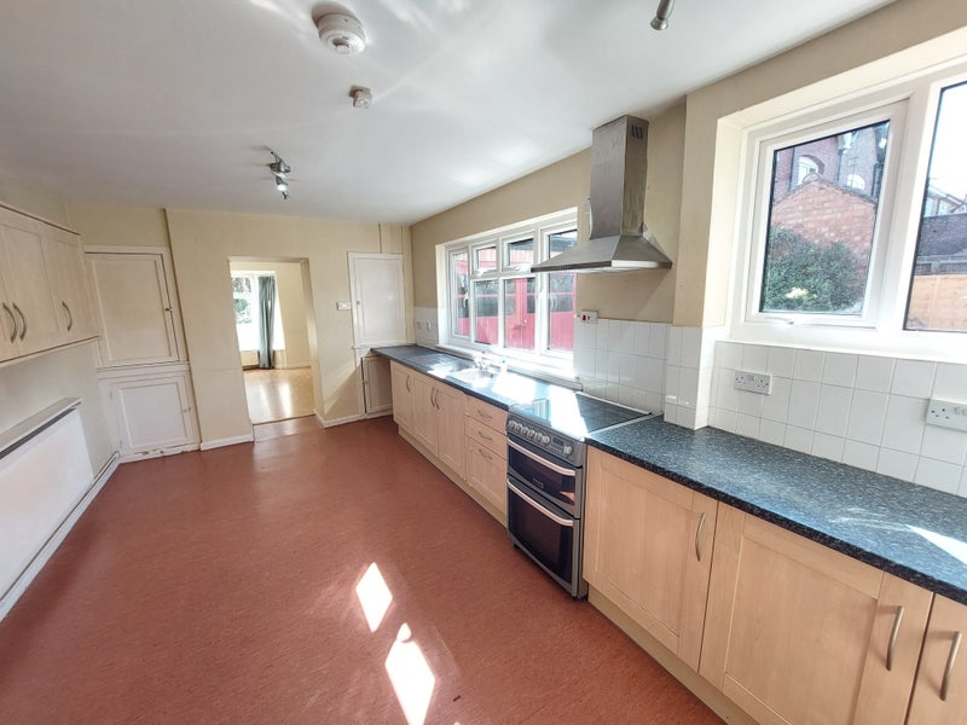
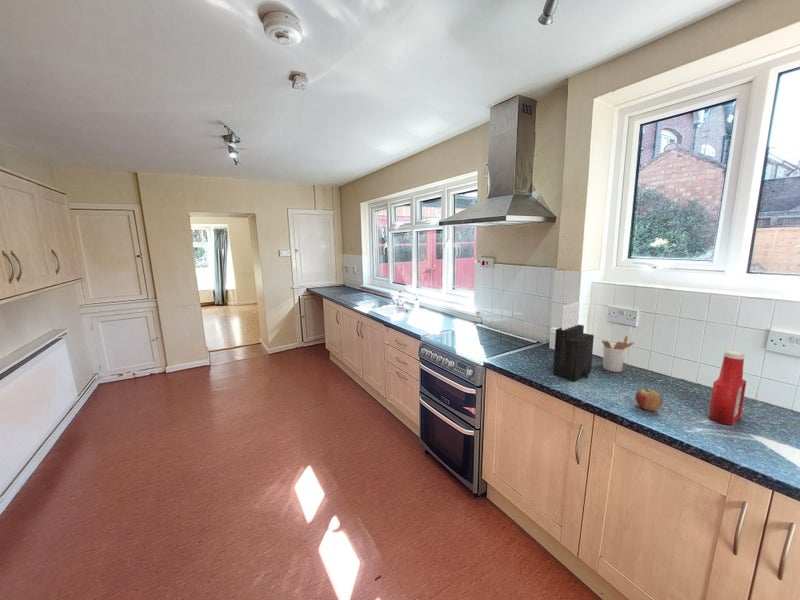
+ utensil holder (617, 353)
+ knife block (577, 340)
+ soap bottle (729, 385)
+ fruit (648, 399)
